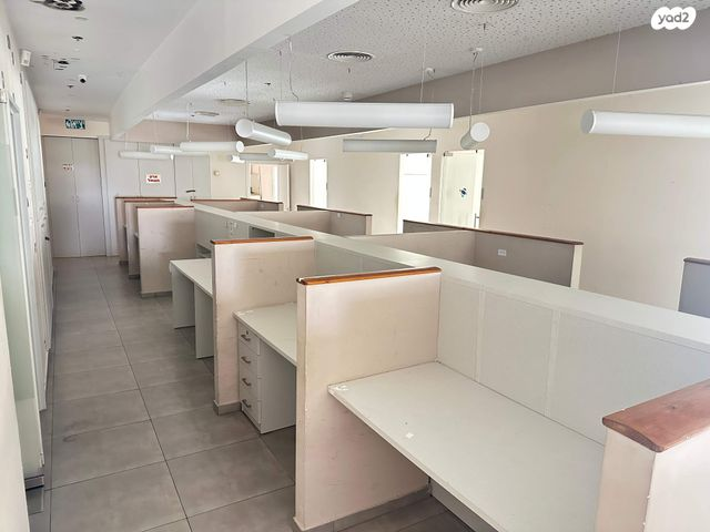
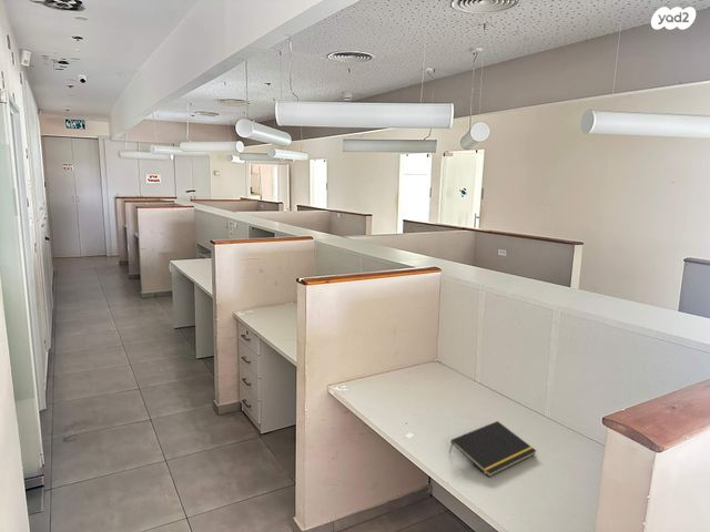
+ notepad (494, 447)
